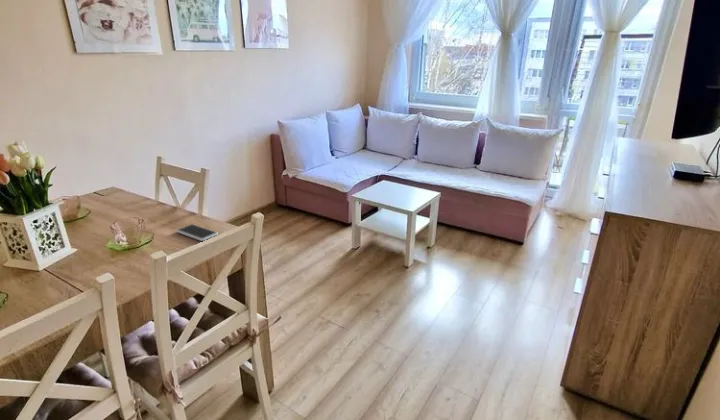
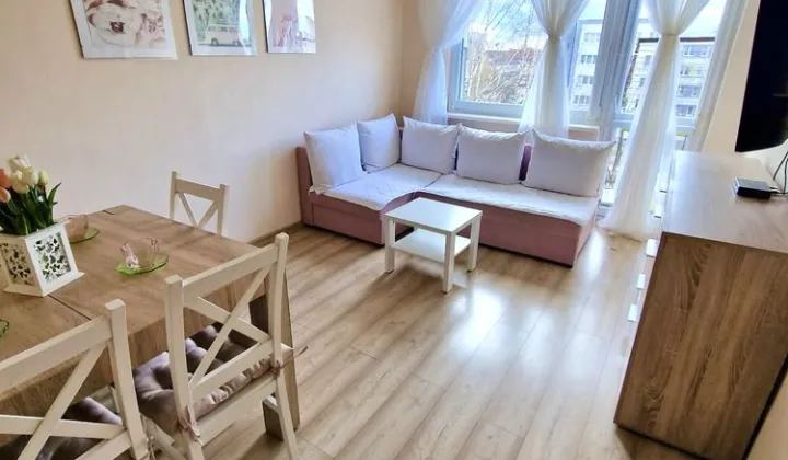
- smartphone (197, 232)
